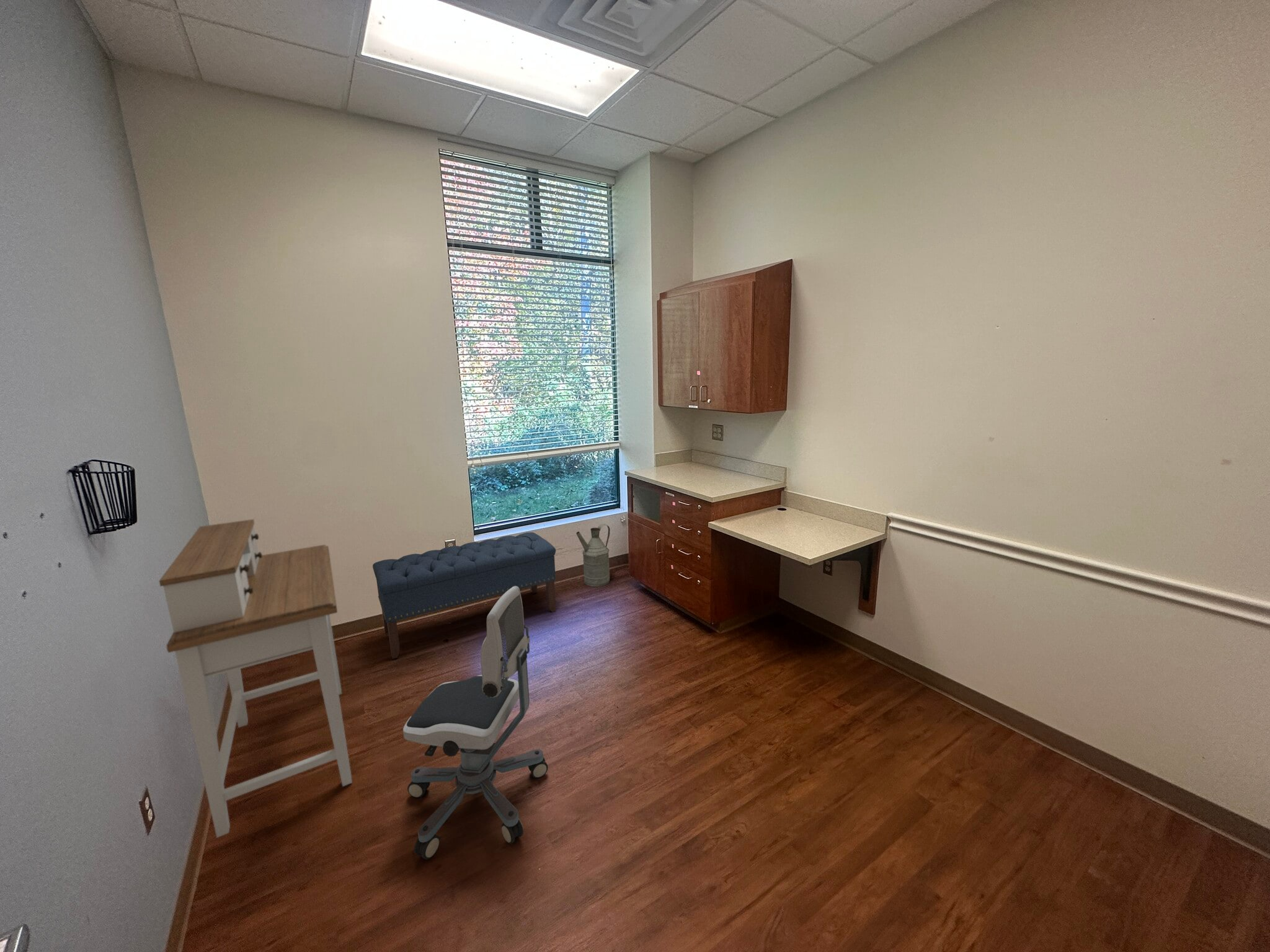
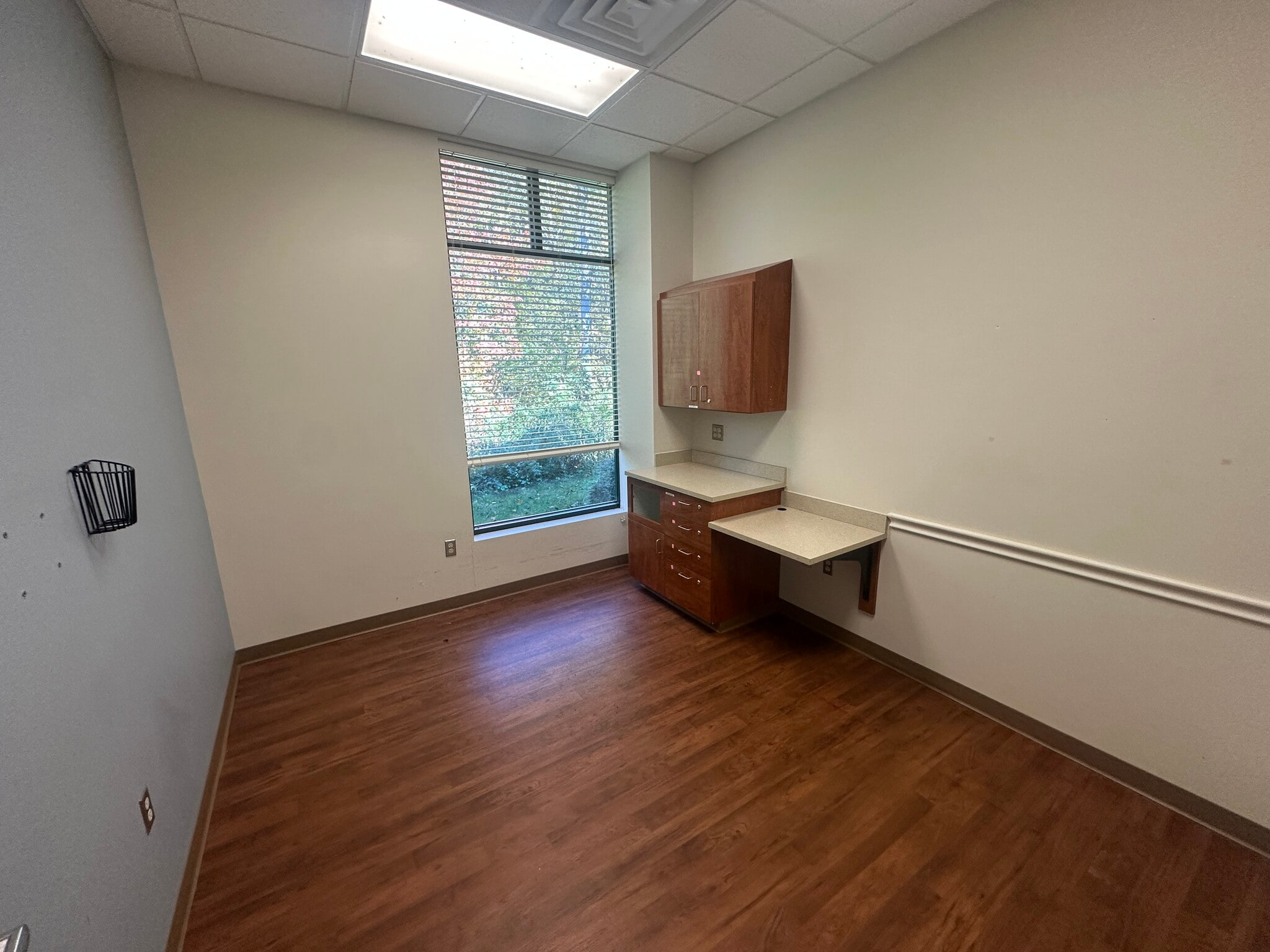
- desk (277, 648)
- office chair (463, 701)
- watering can (594, 554)
- bench (470, 586)
